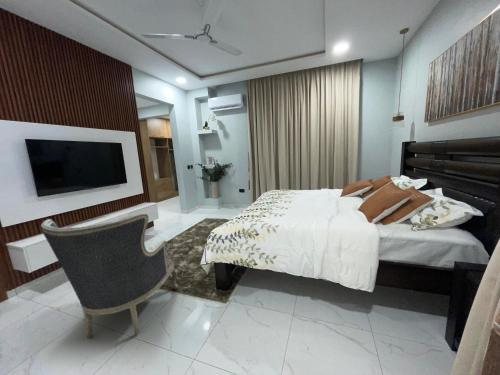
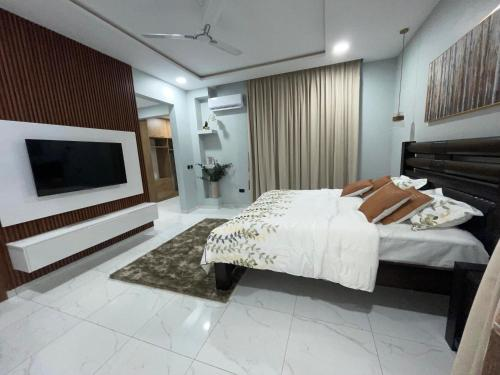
- armchair (110, 264)
